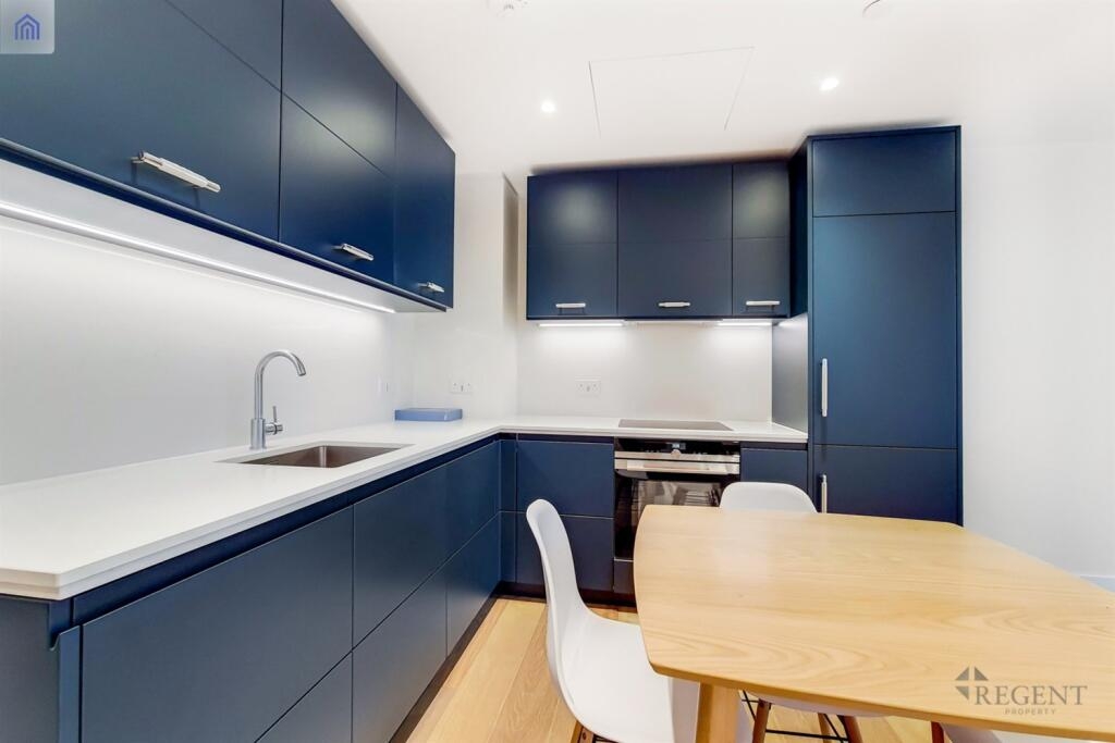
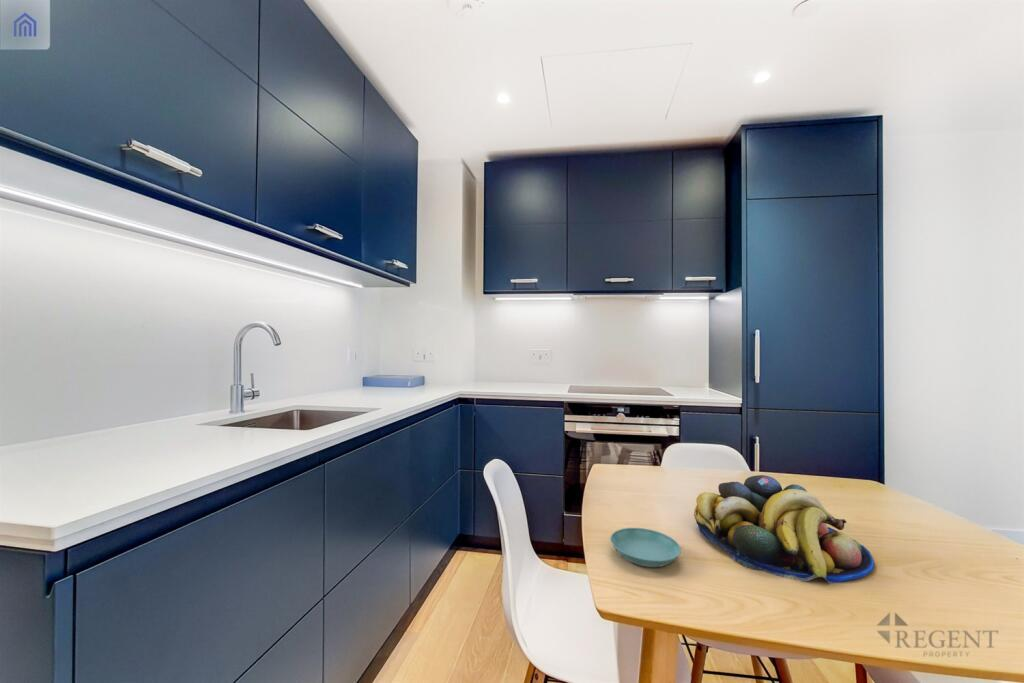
+ saucer (644, 548)
+ fruit bowl (778, 513)
